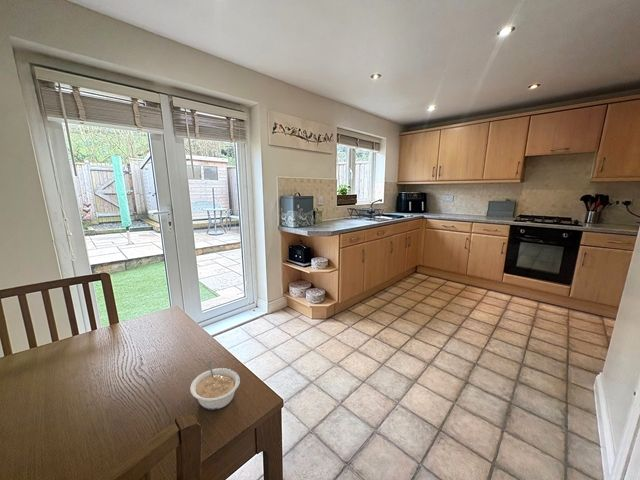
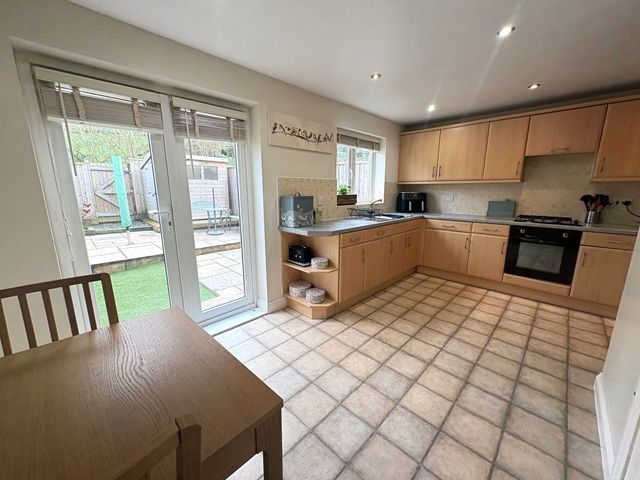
- legume (214, 388)
